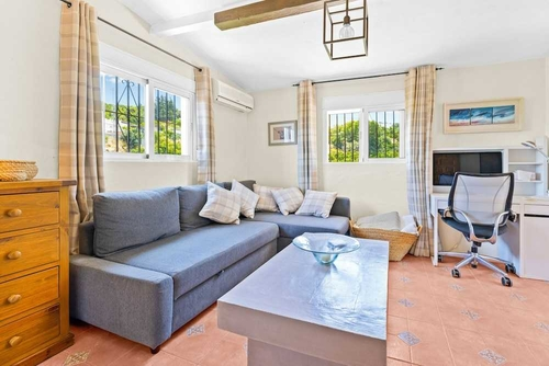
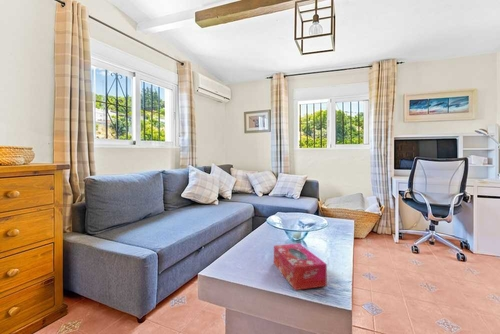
+ tissue box (297, 263)
